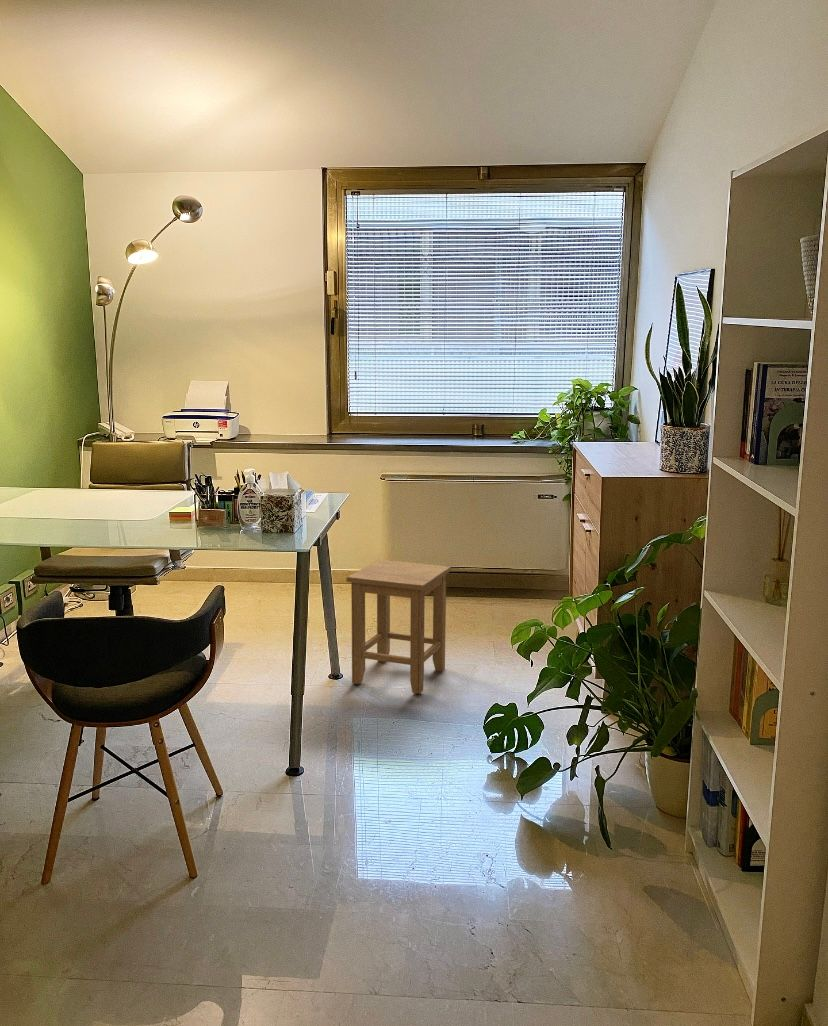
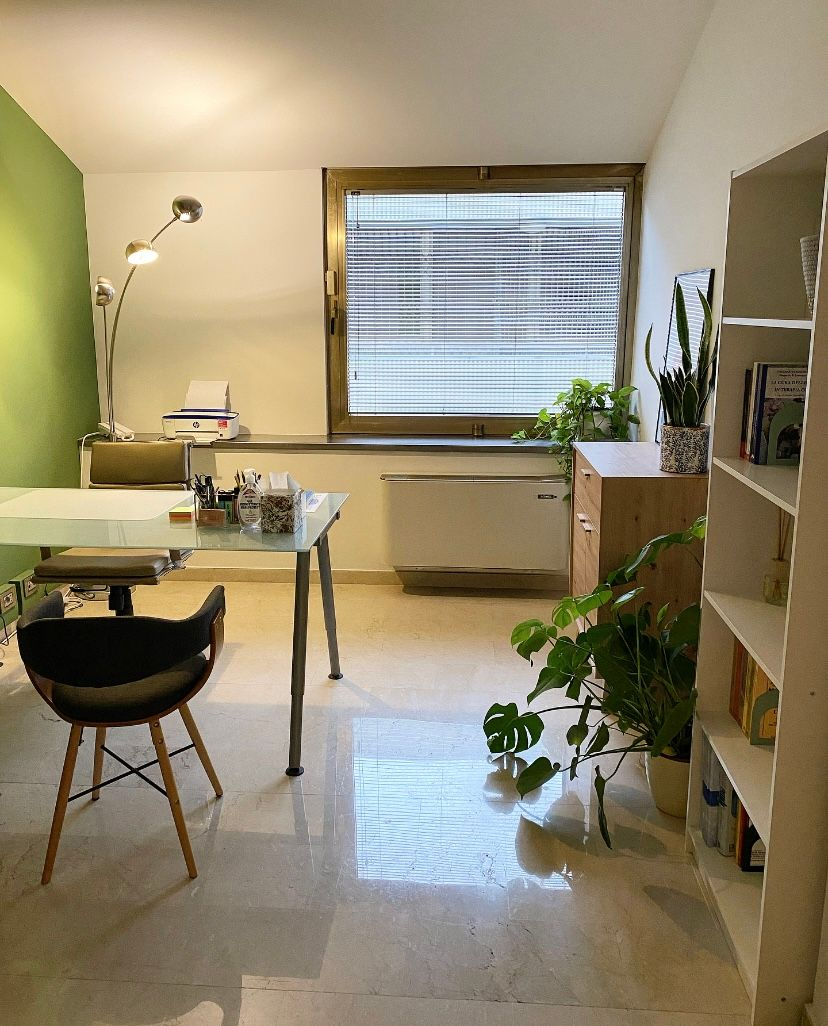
- stool (399, 633)
